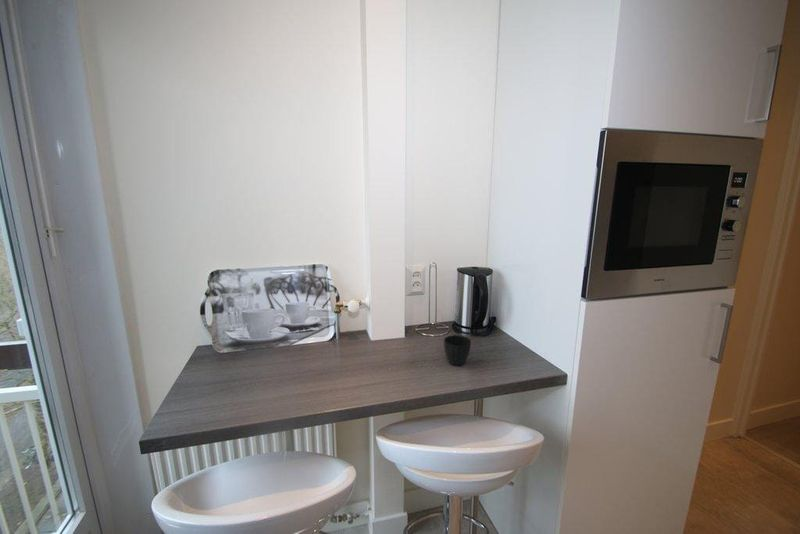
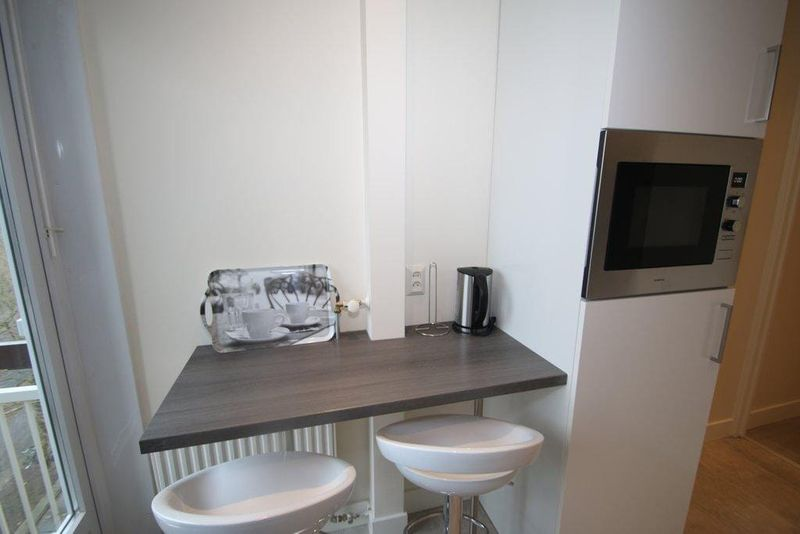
- cup (455, 351)
